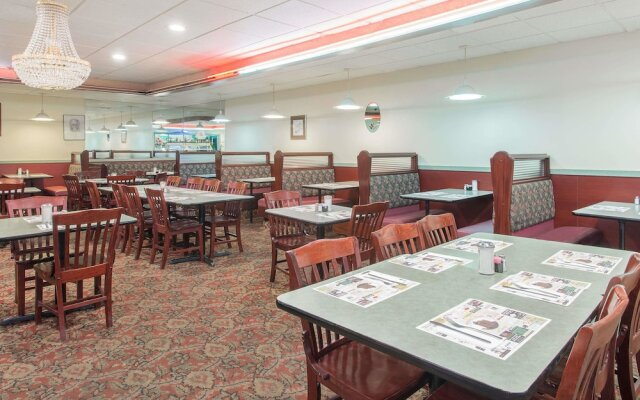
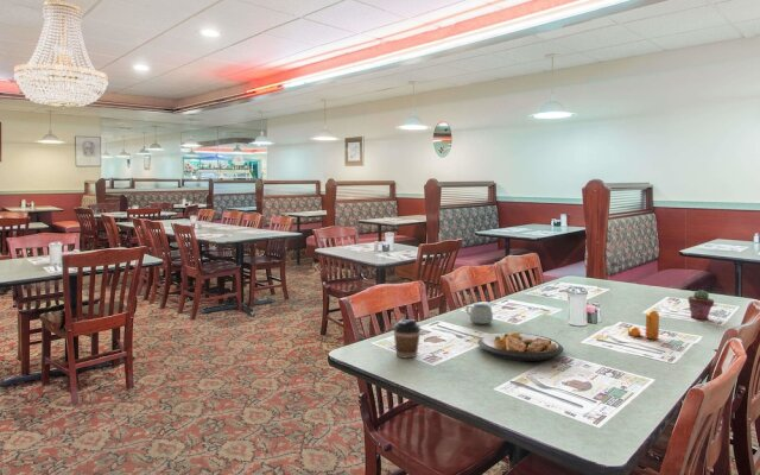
+ potted succulent (701, 304)
+ mug (477, 314)
+ pepper shaker (646, 322)
+ plate (519, 342)
+ coffee cup (406, 336)
